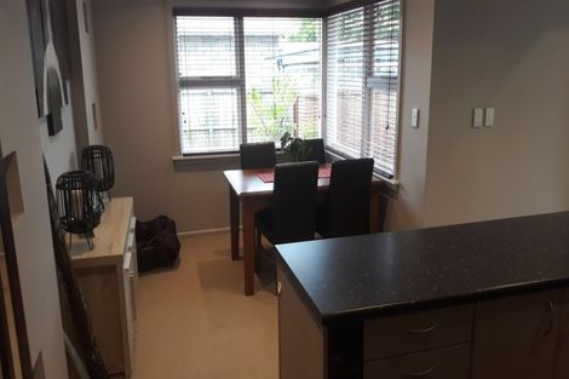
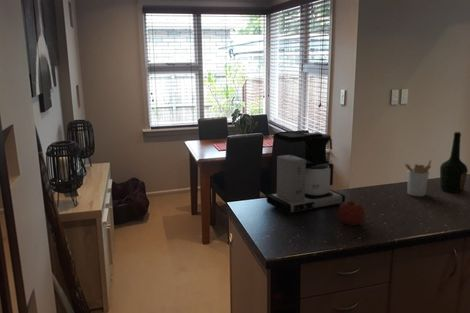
+ bottle (454, 161)
+ coffee maker (306, 169)
+ utensil holder (419, 178)
+ fruit (351, 211)
